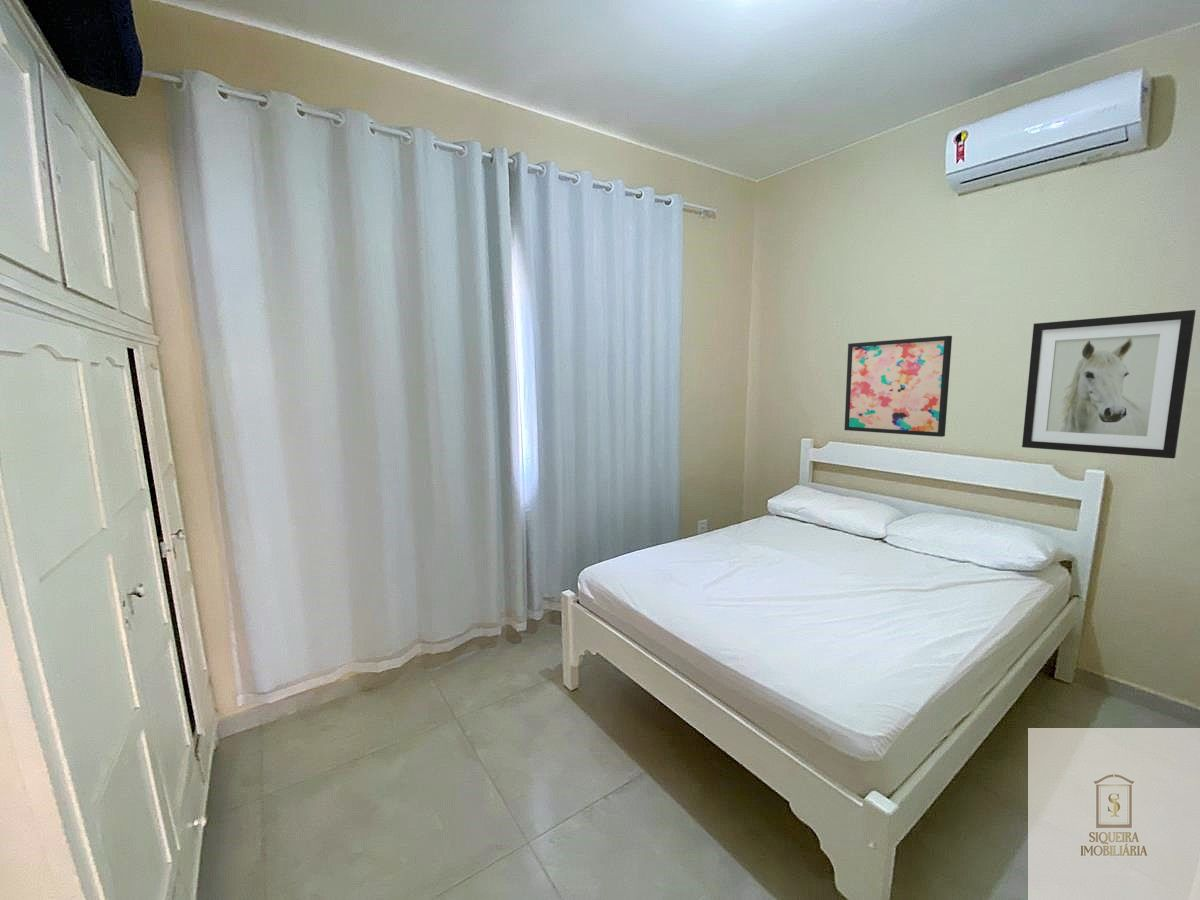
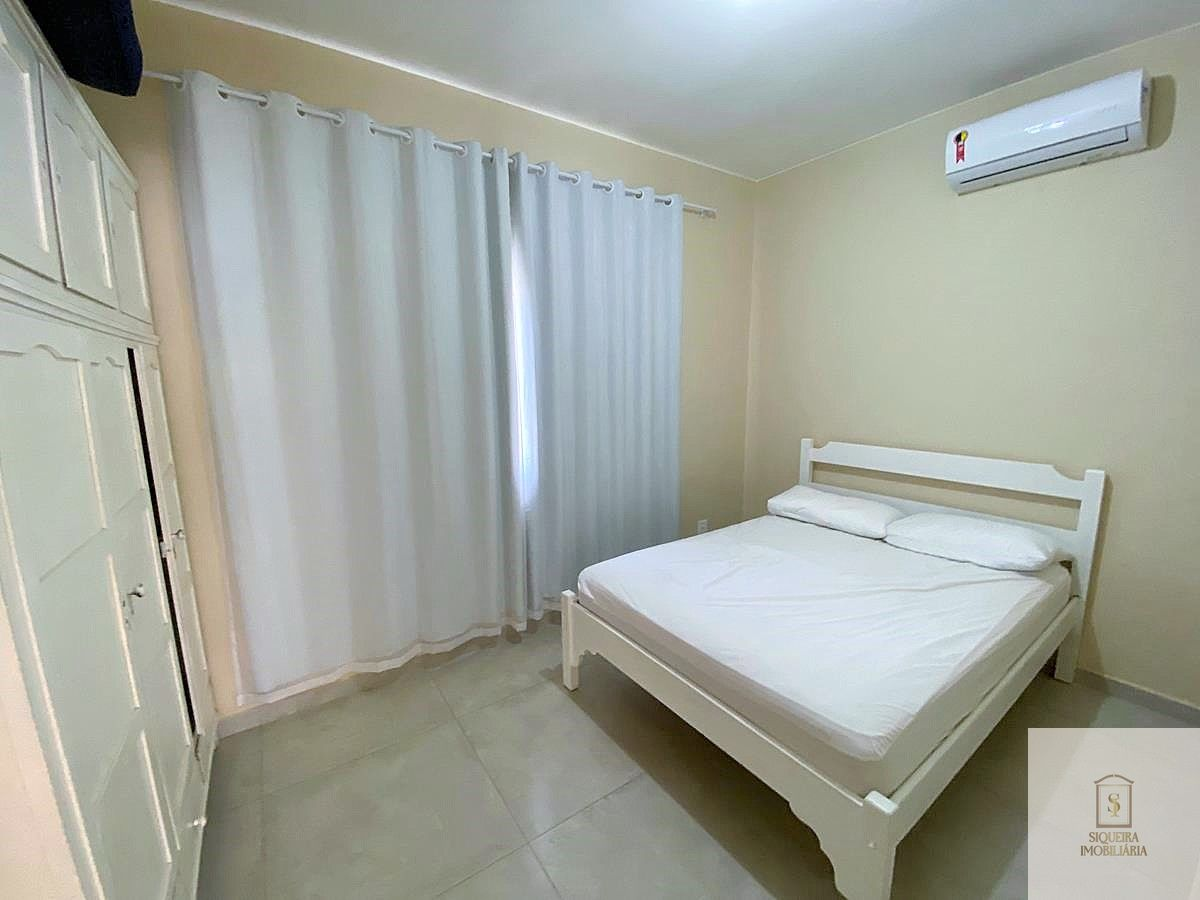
- wall art (893, 387)
- wall art (1099, 386)
